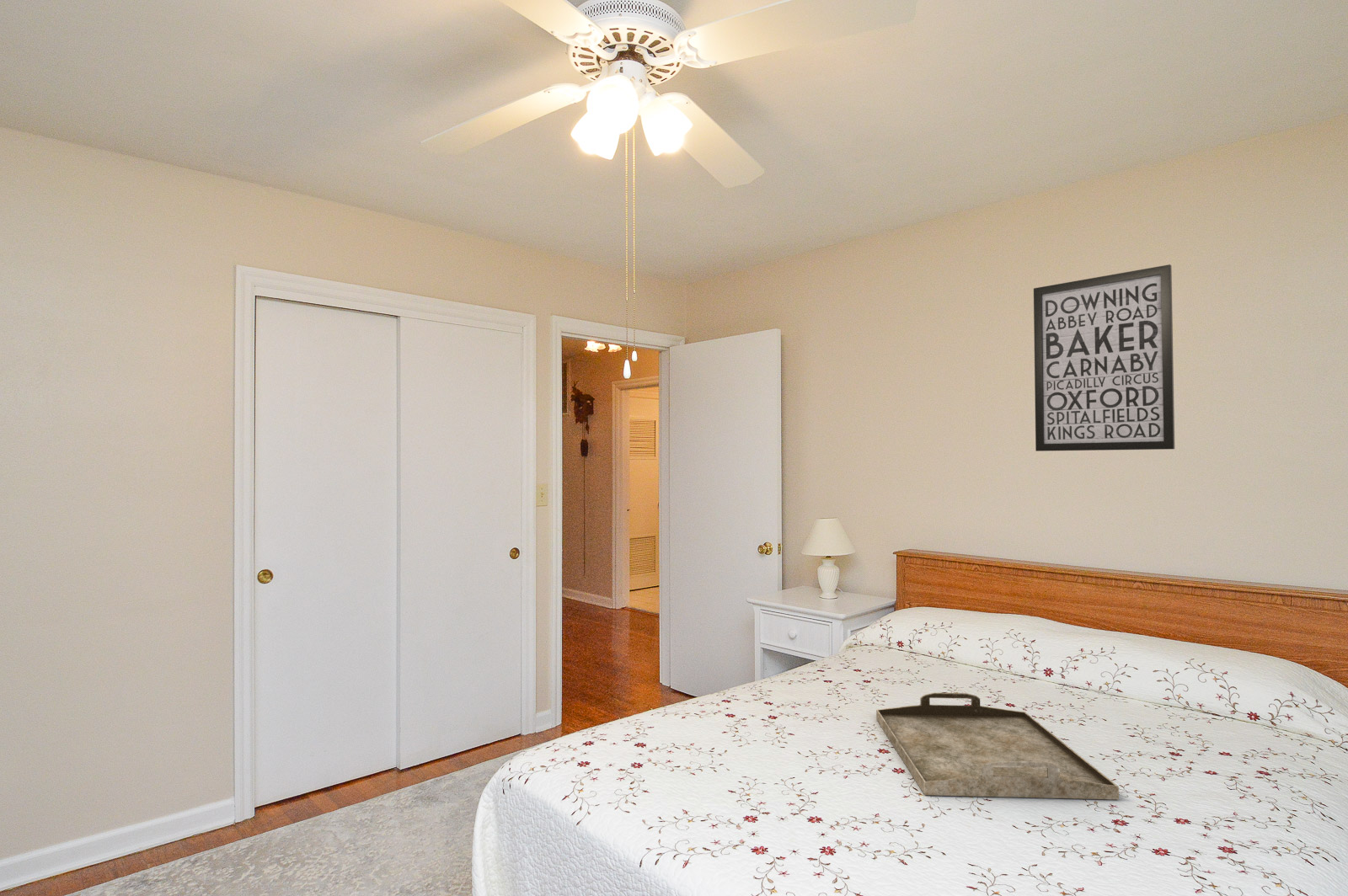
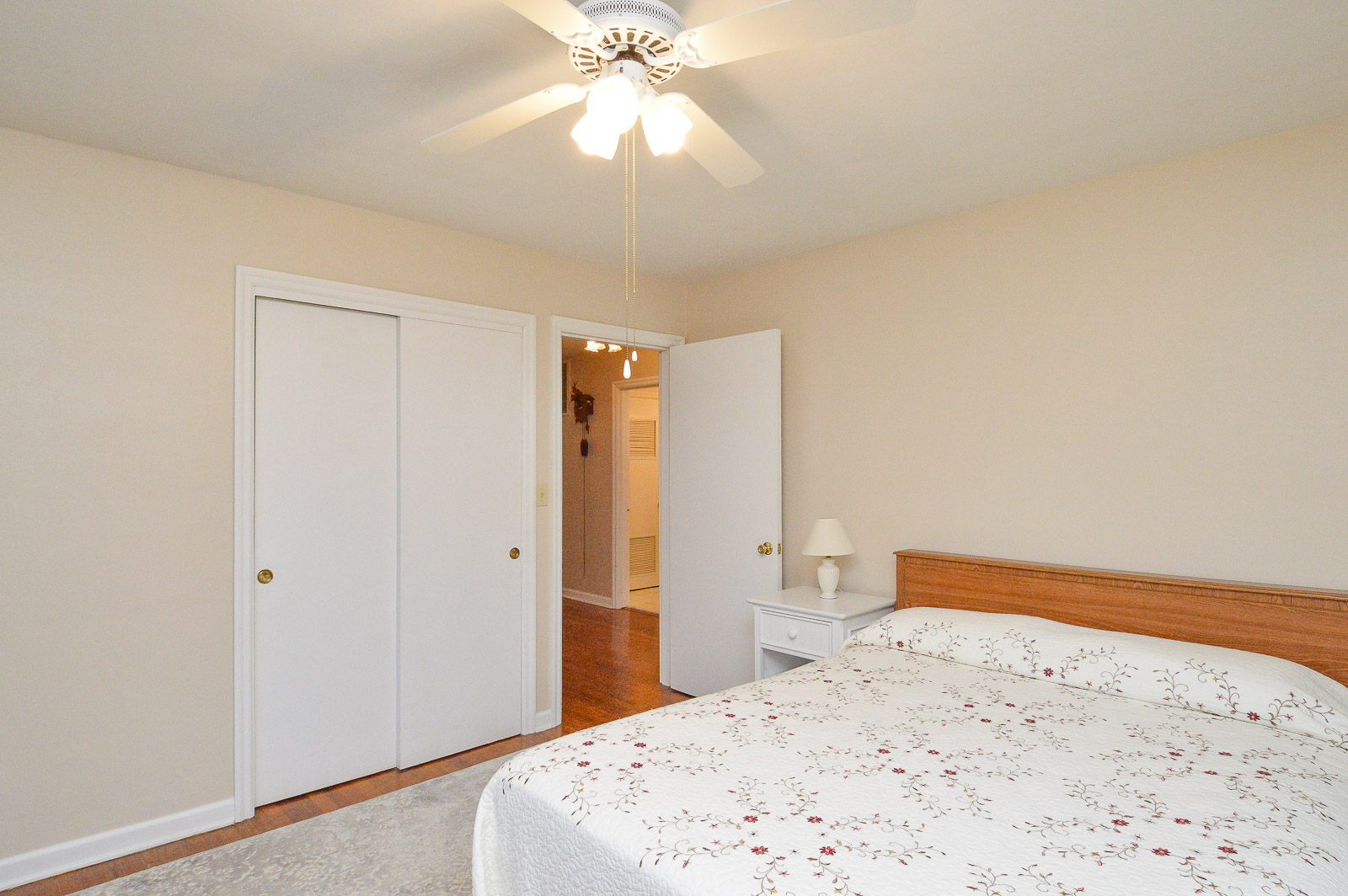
- serving tray (981, 738)
- wall art (1099, 363)
